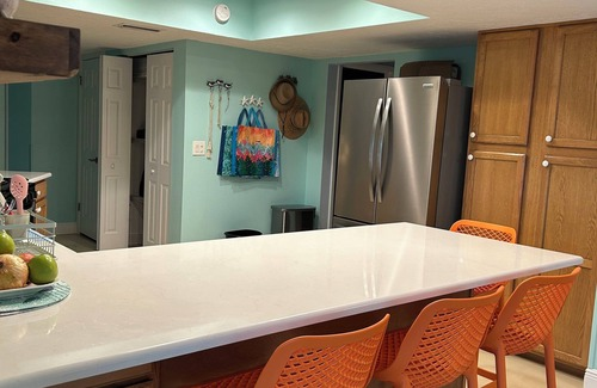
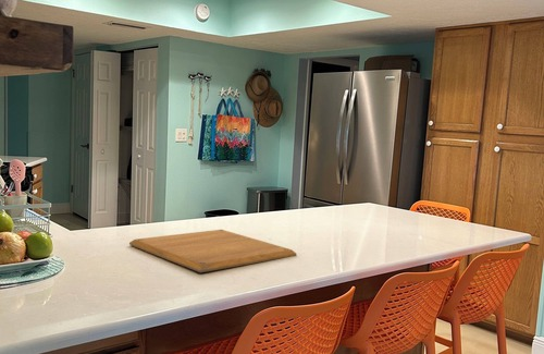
+ chopping board (212, 246)
